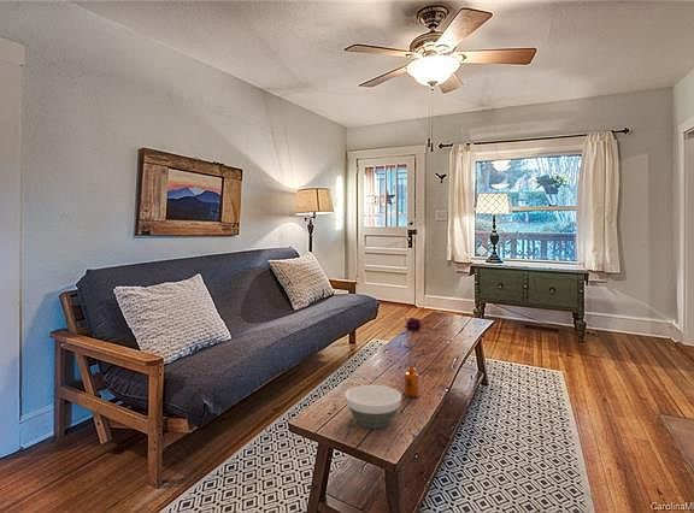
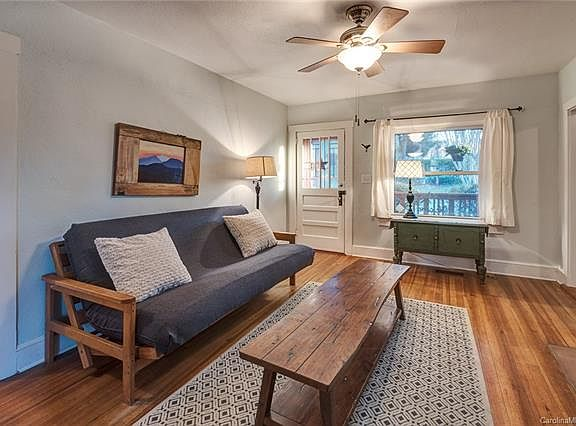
- flower (410, 358)
- bowl (372, 407)
